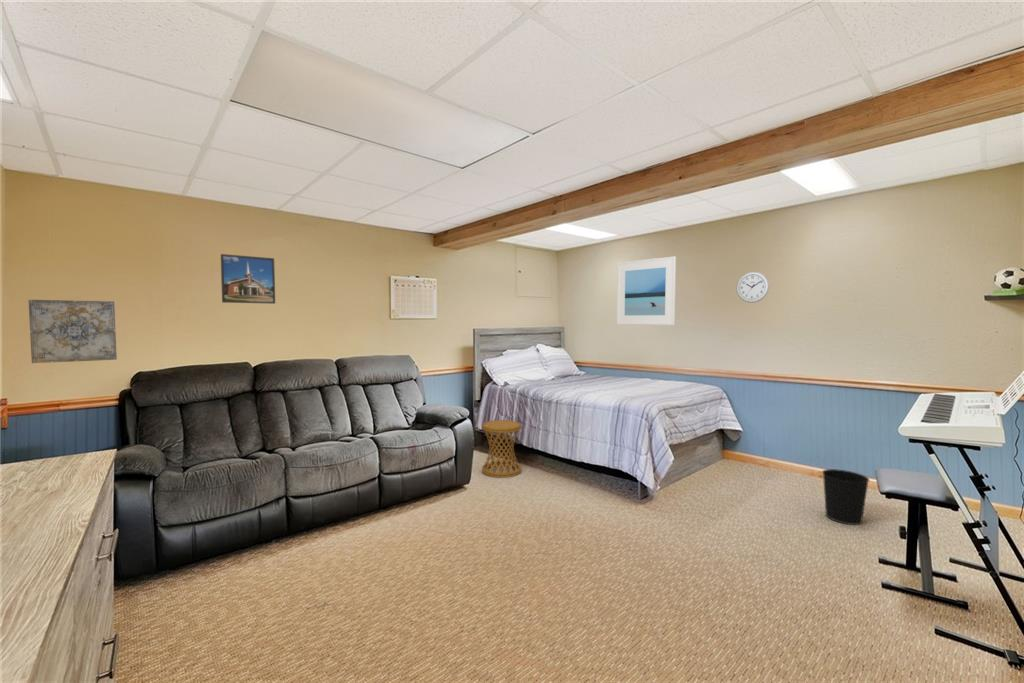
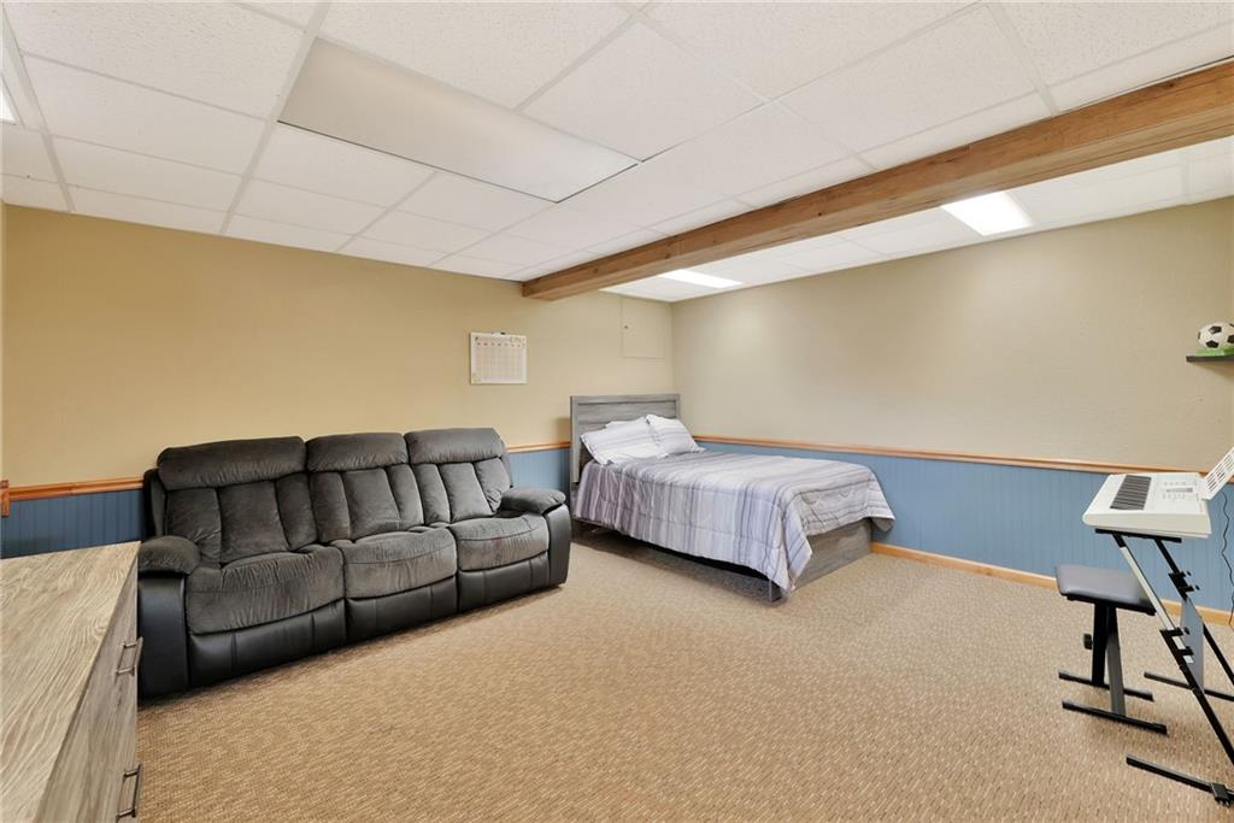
- side table (501, 447)
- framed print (644, 292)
- wall clock (752, 287)
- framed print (248, 279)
- wall art (74, 330)
- wastebasket (844, 497)
